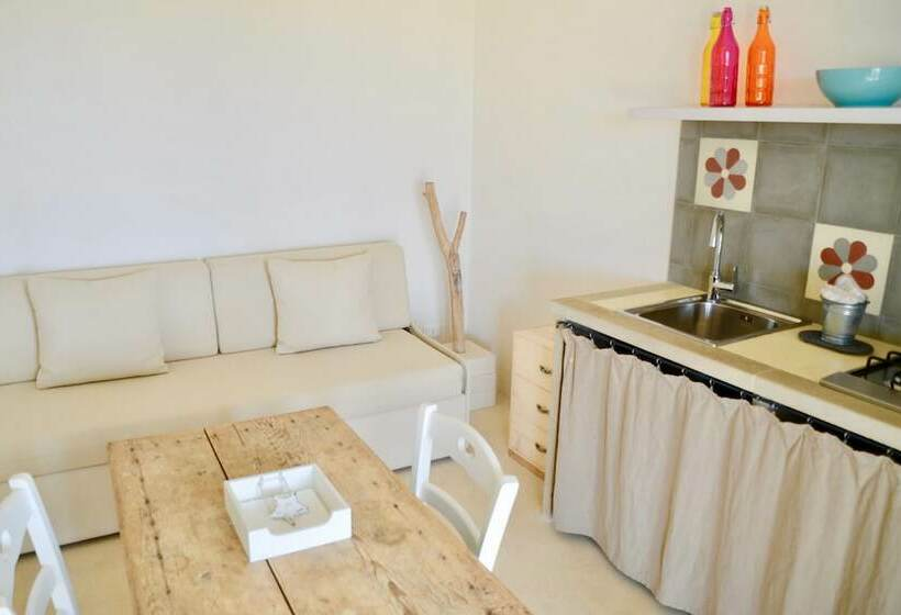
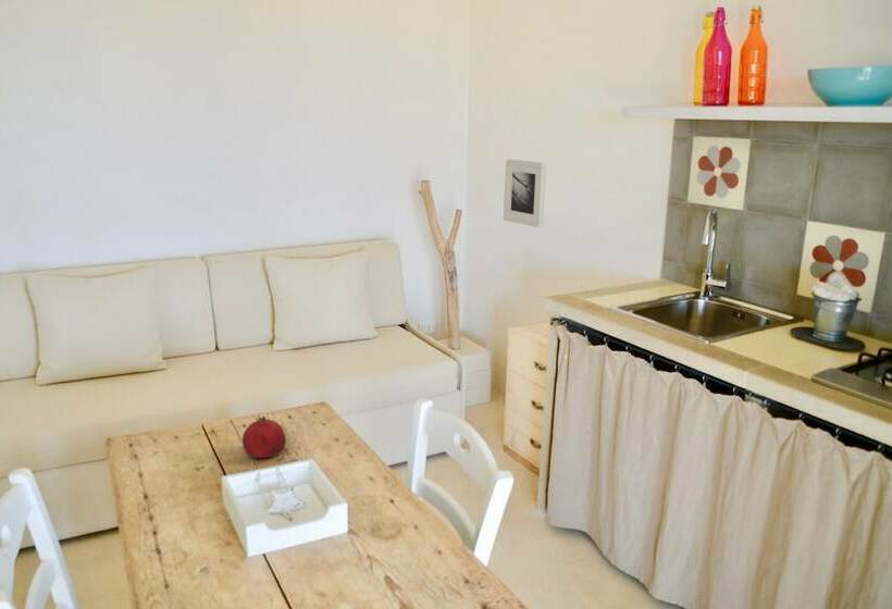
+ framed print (523, 192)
+ fruit (263, 435)
